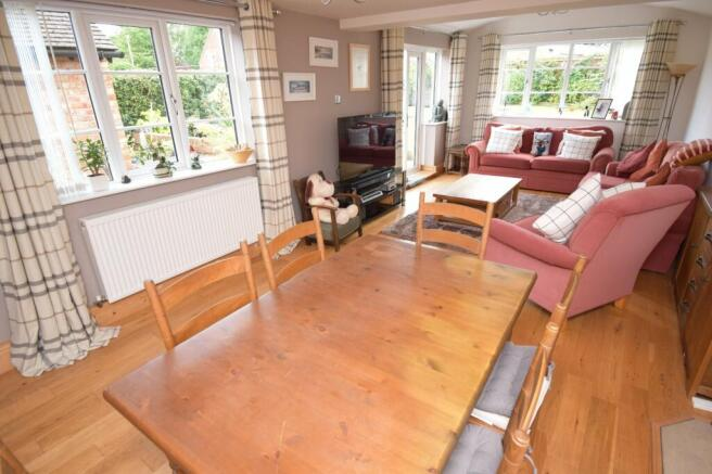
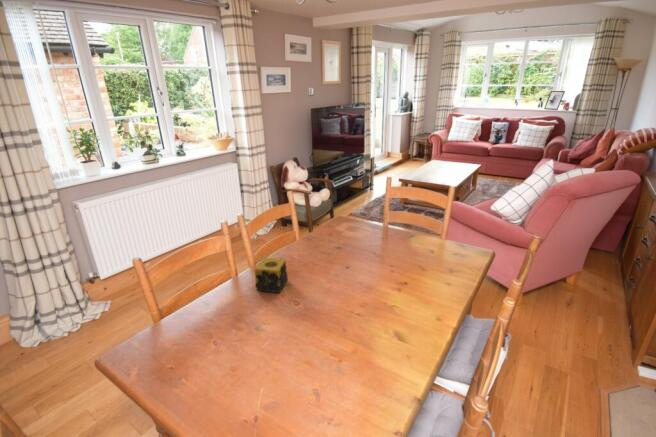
+ candle (271, 274)
